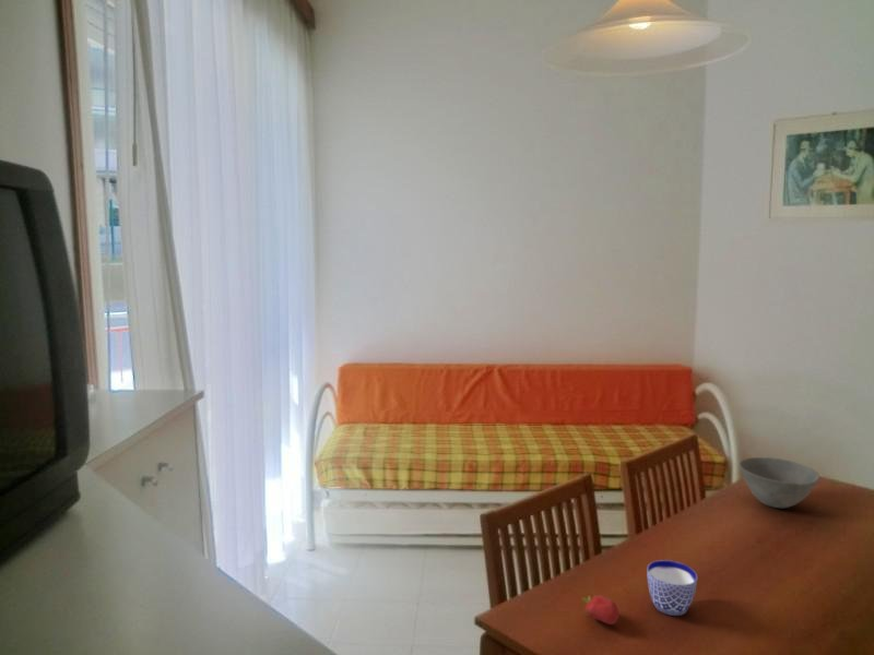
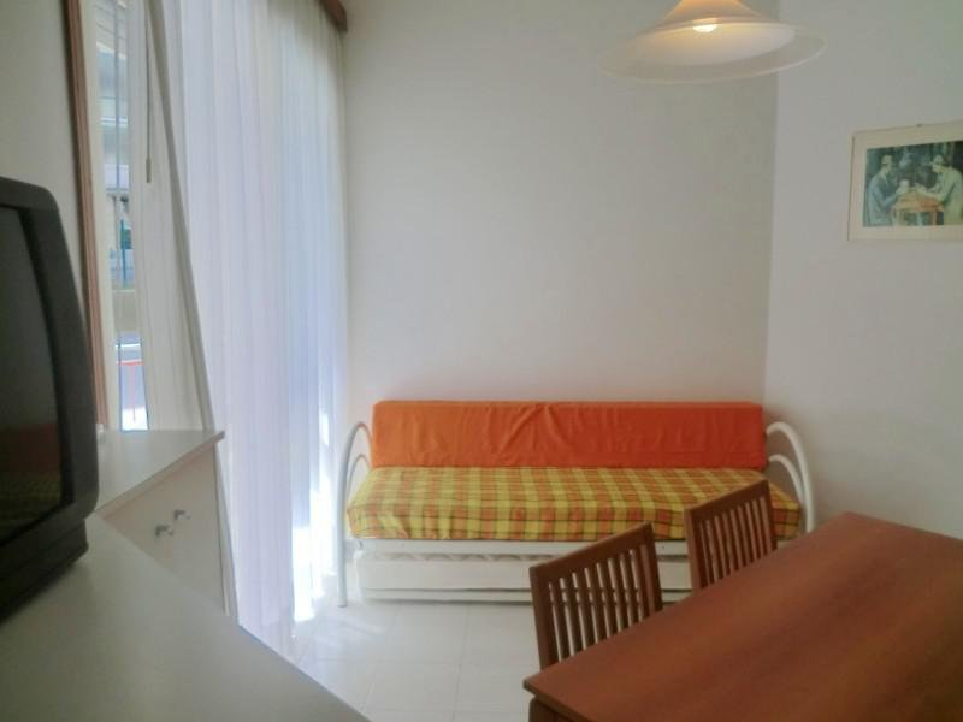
- cup (675, 586)
- bowl (777, 487)
- fruit (601, 608)
